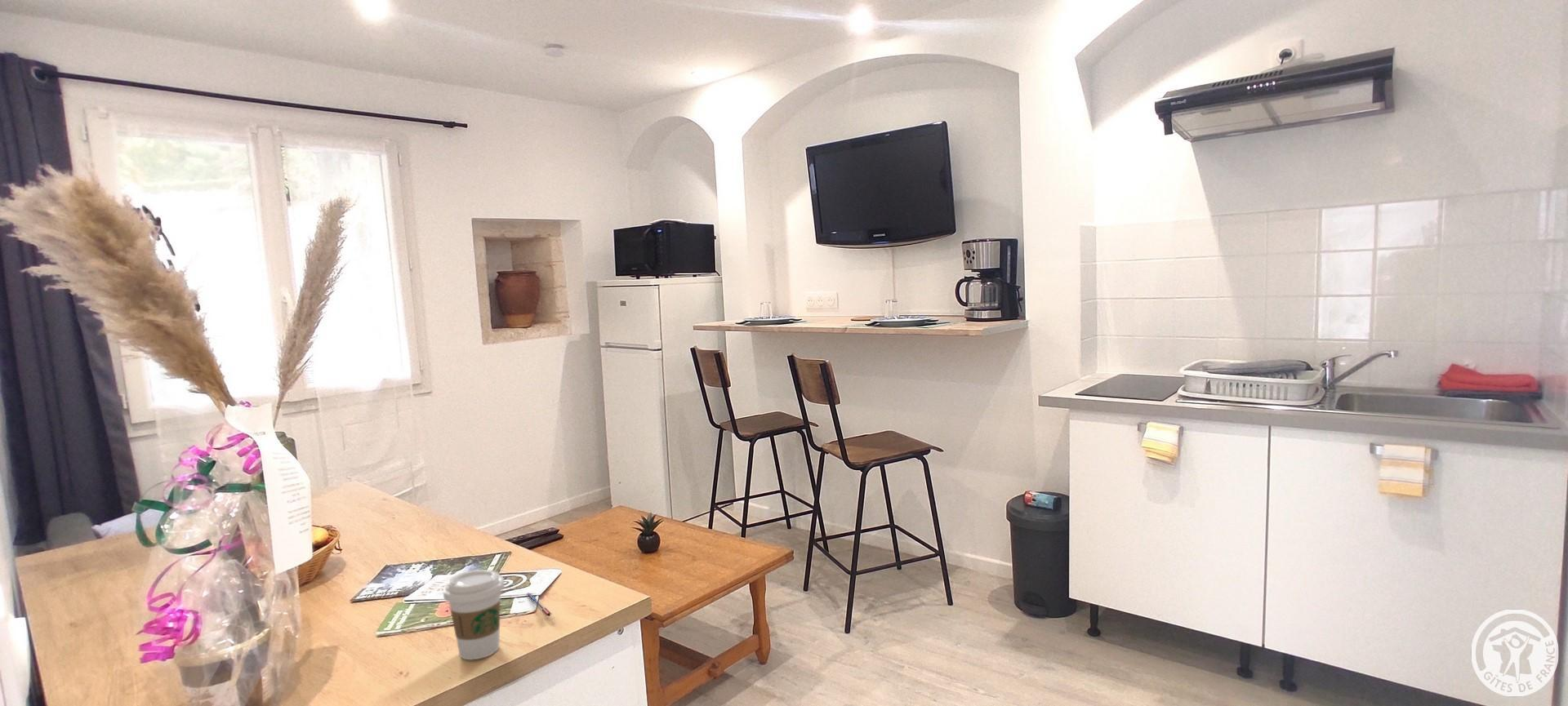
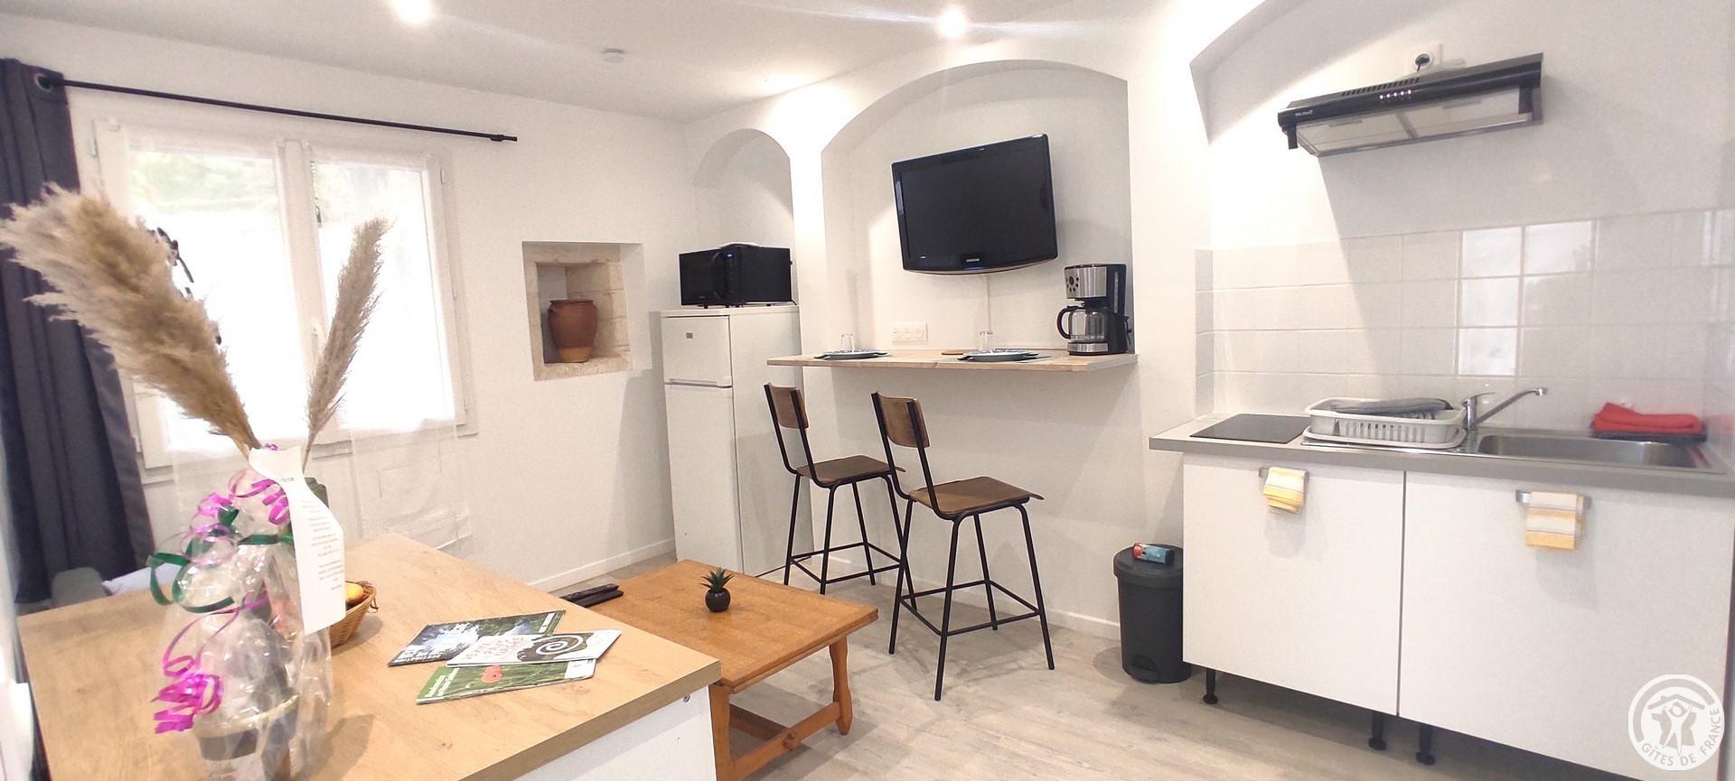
- coffee cup (476, 614)
- pen (538, 602)
